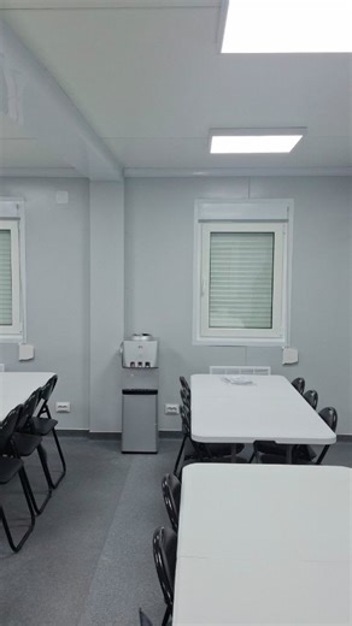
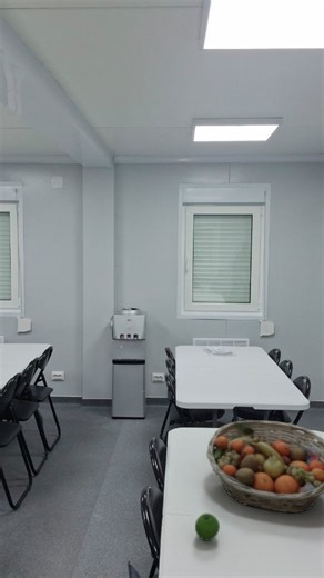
+ apple (206, 527)
+ fruit basket (270, 464)
